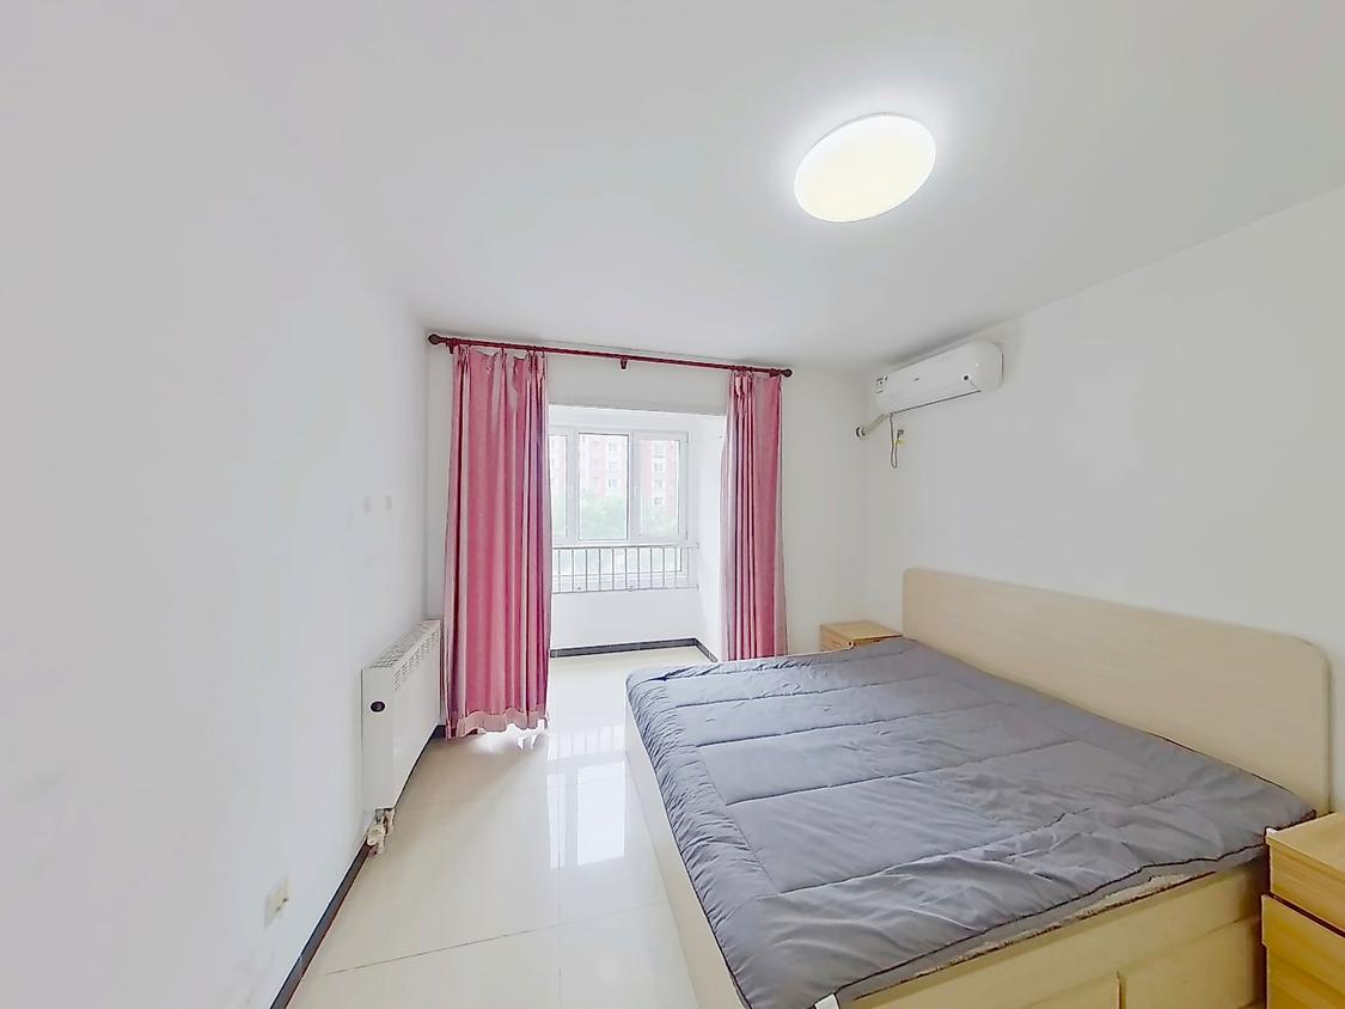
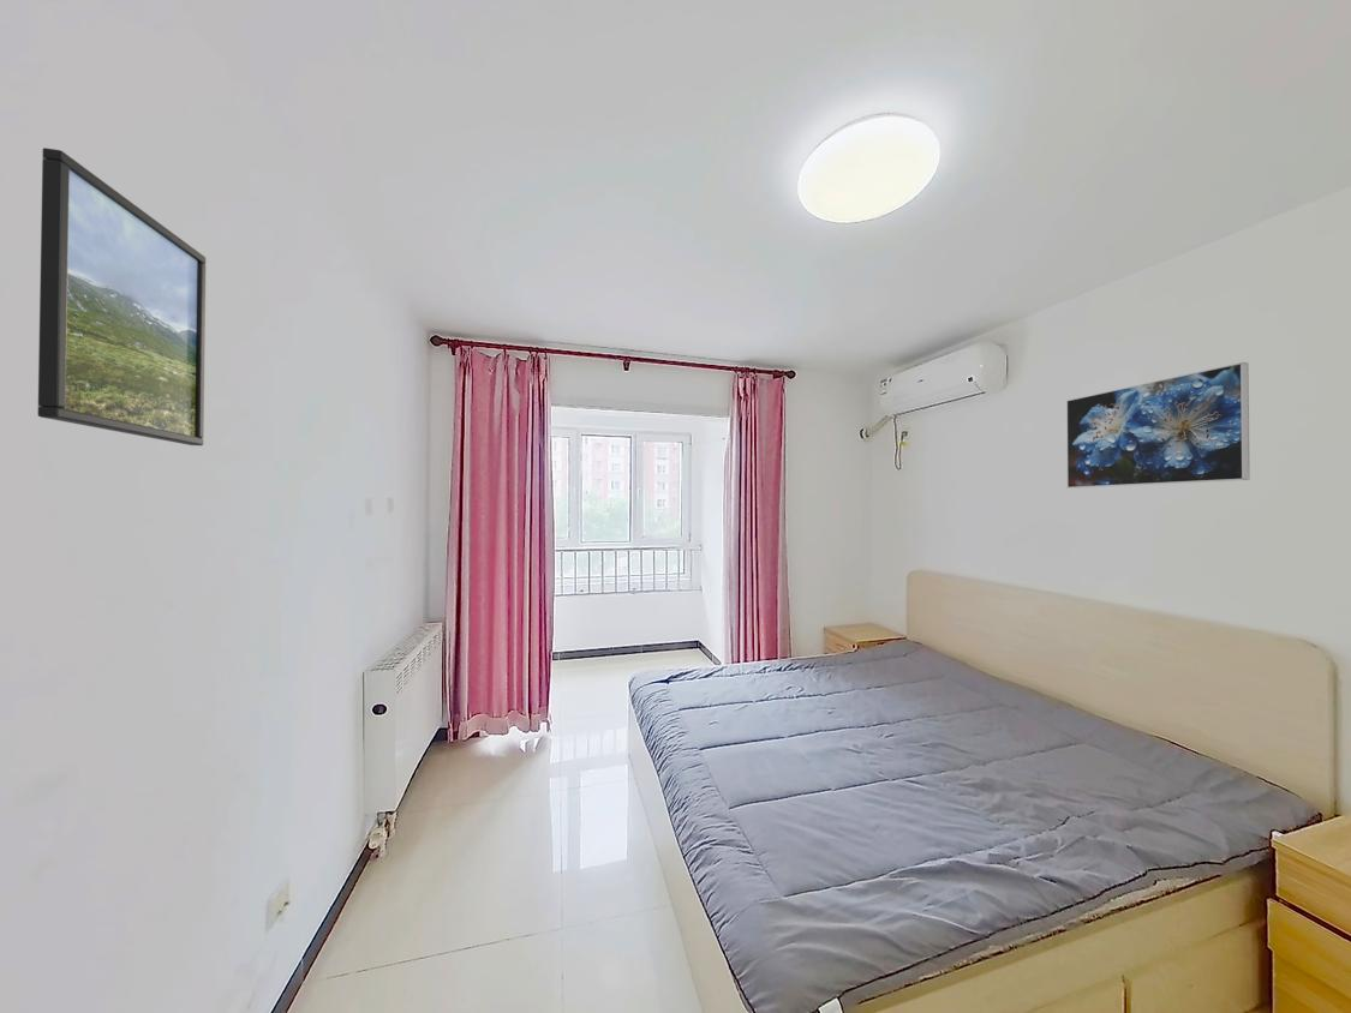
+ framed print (1144, 433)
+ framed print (137, 322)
